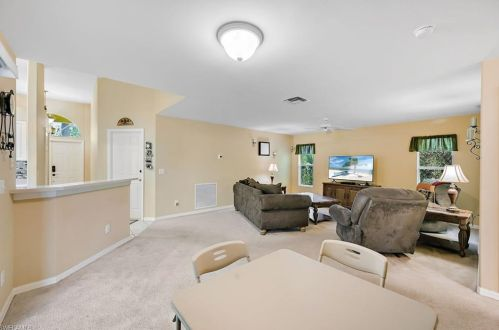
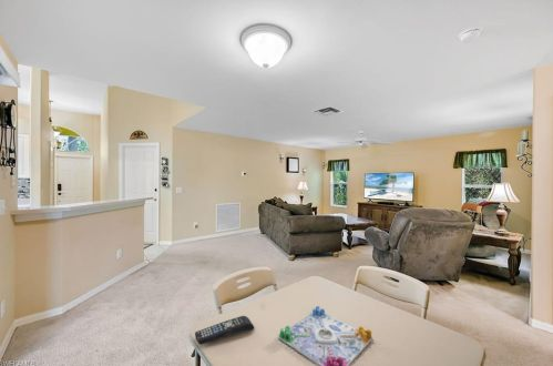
+ remote control (225, 328)
+ board game (325, 333)
